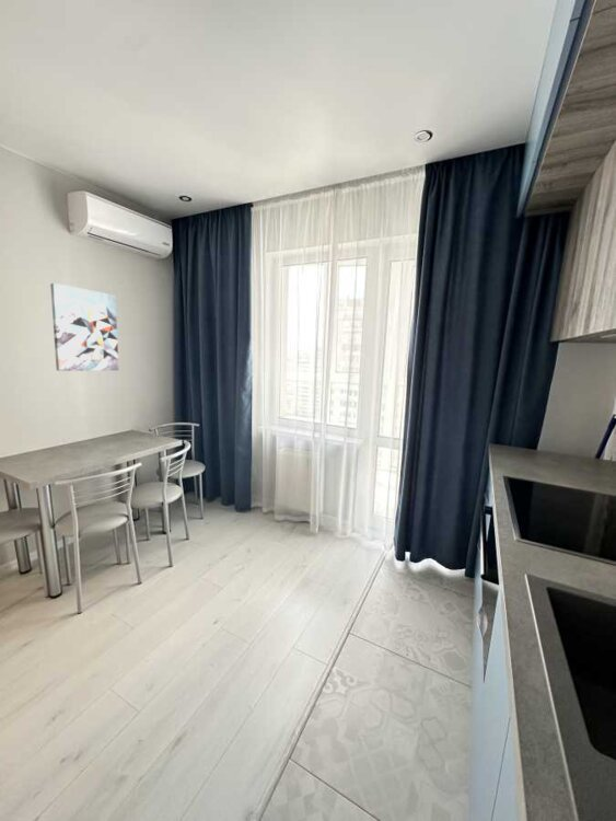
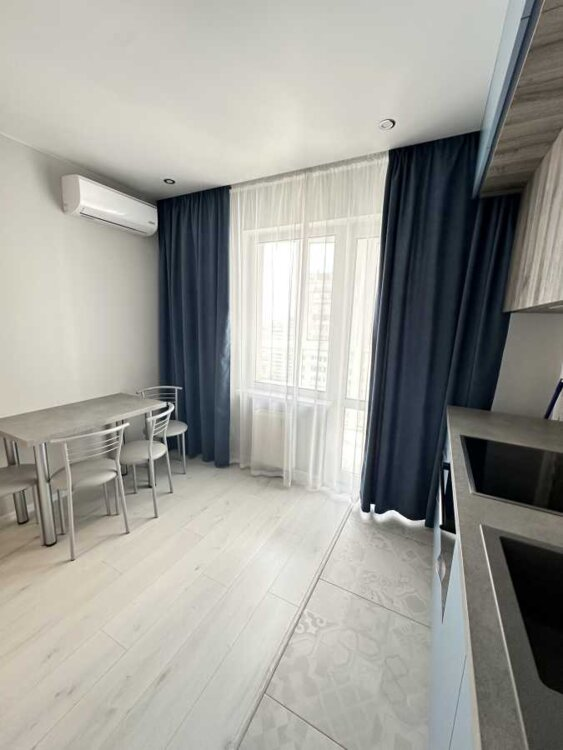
- wall art (88, 331)
